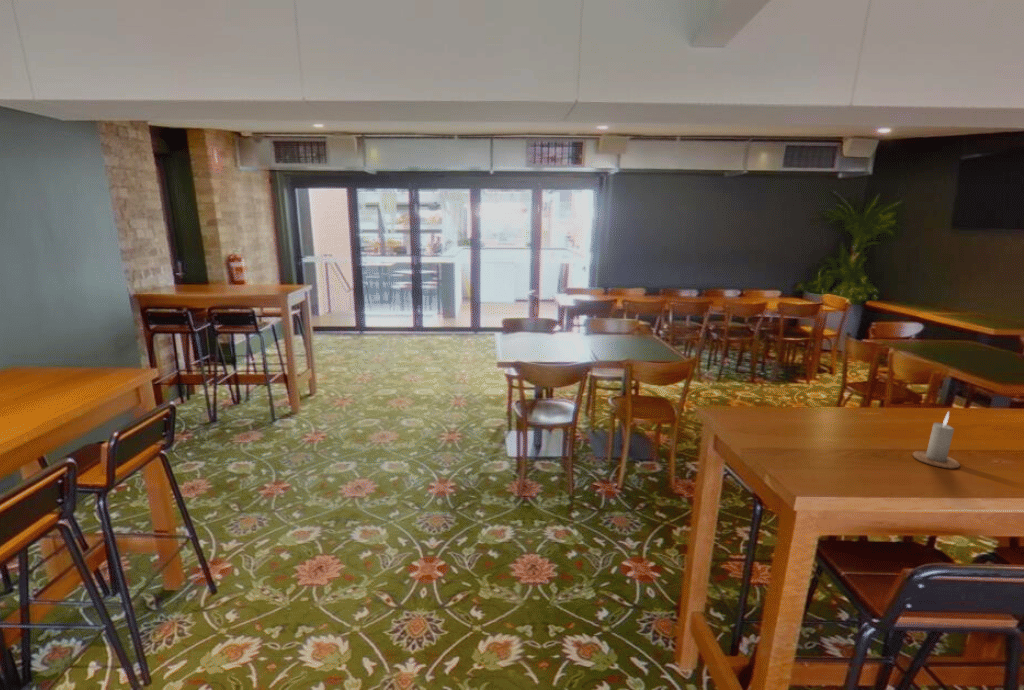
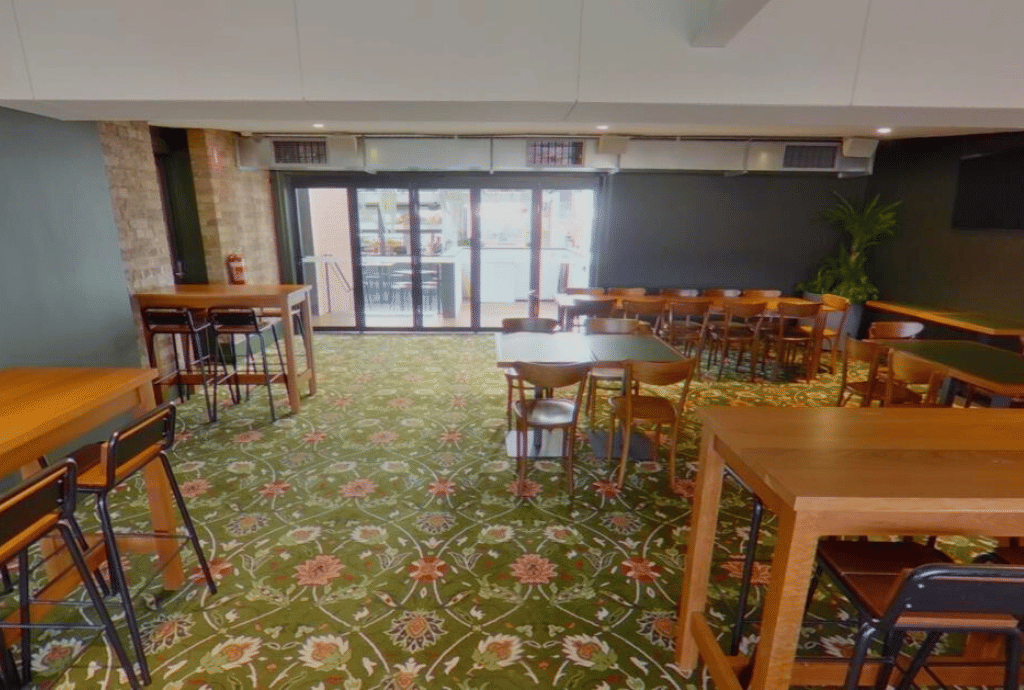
- candle (941, 435)
